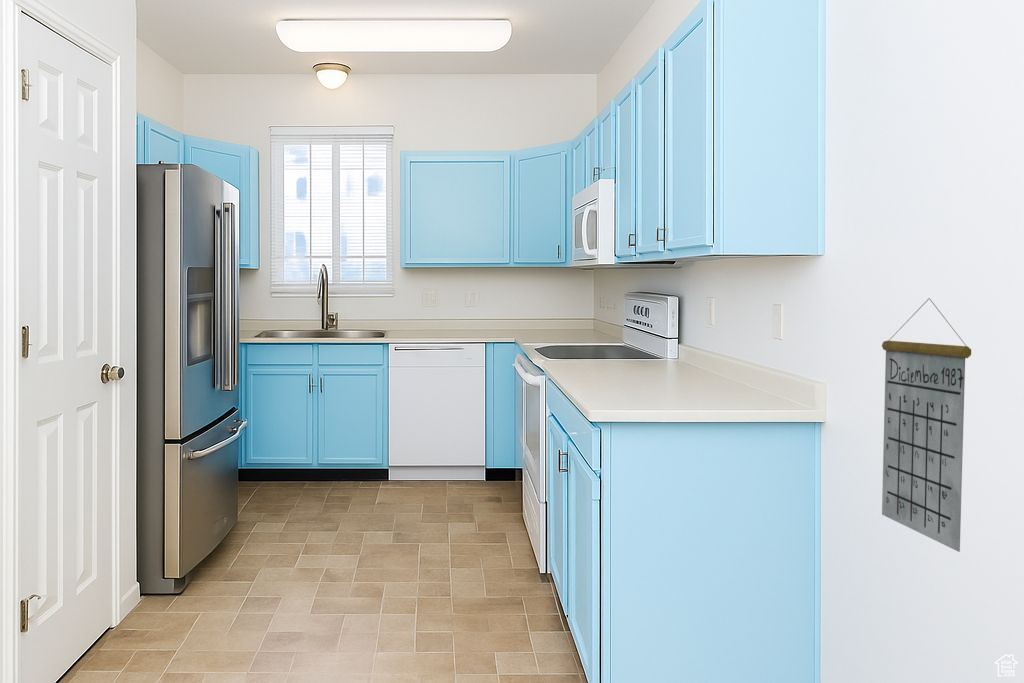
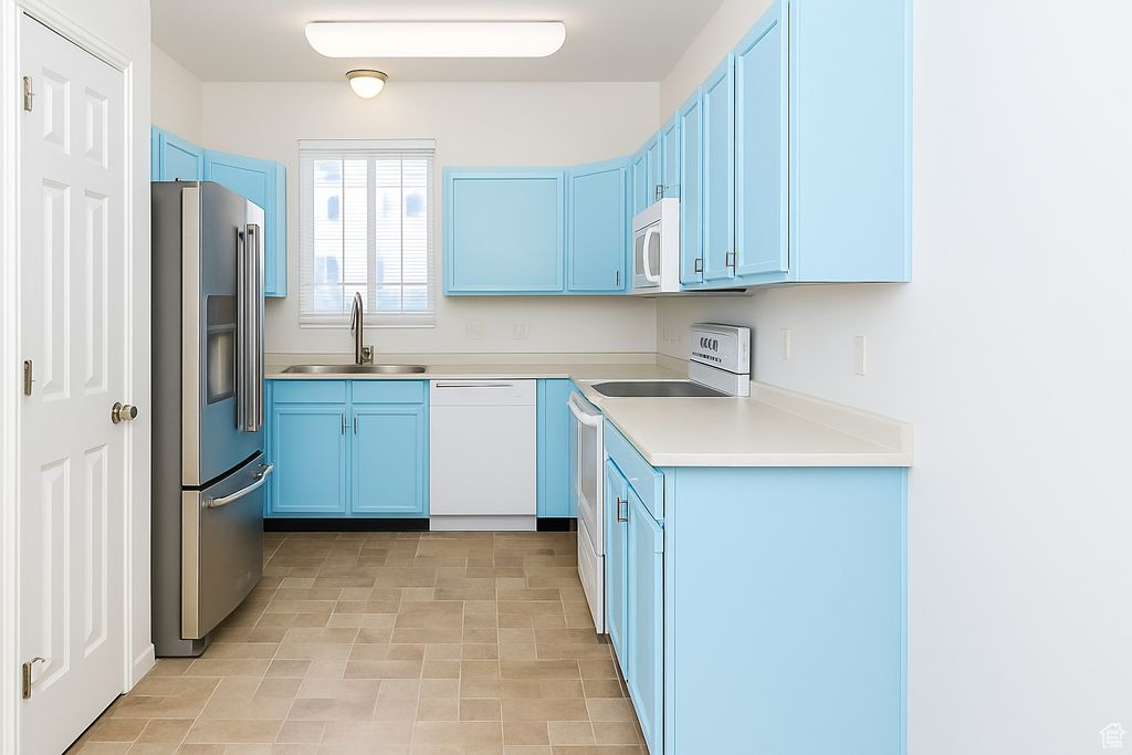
- calendar (921, 415)
